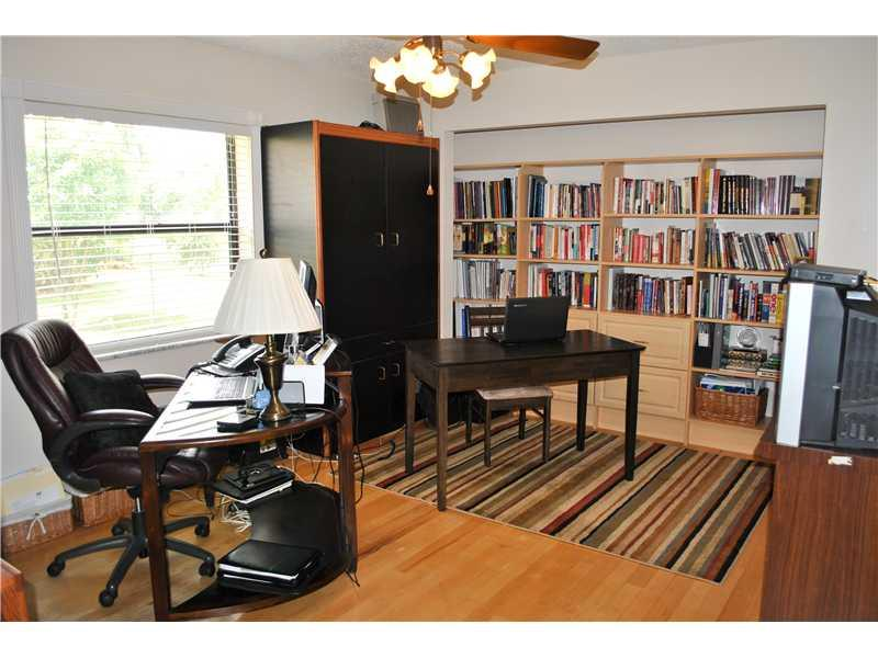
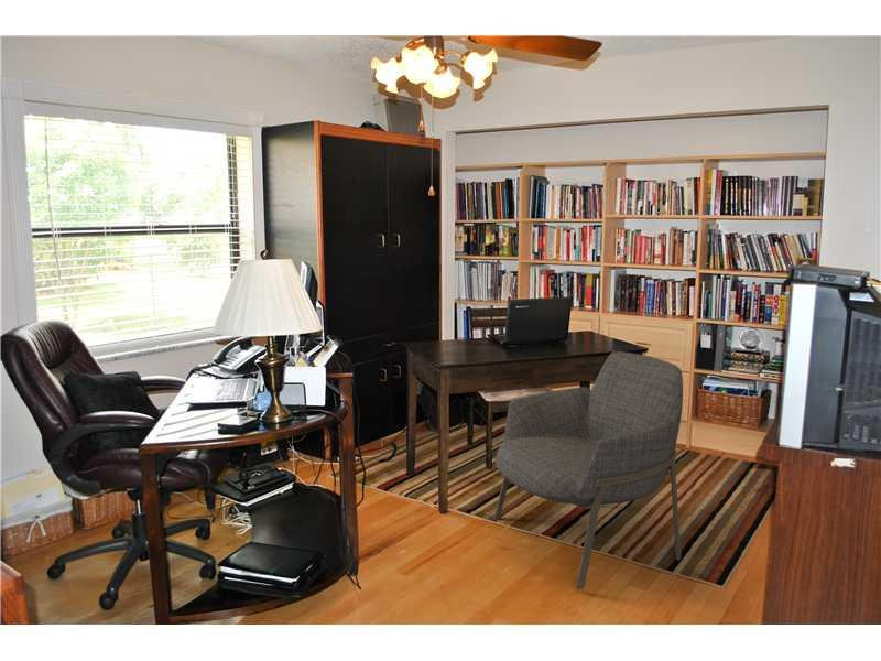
+ armchair (585, 453)
